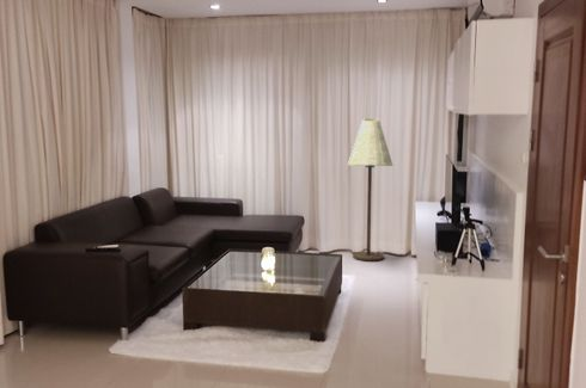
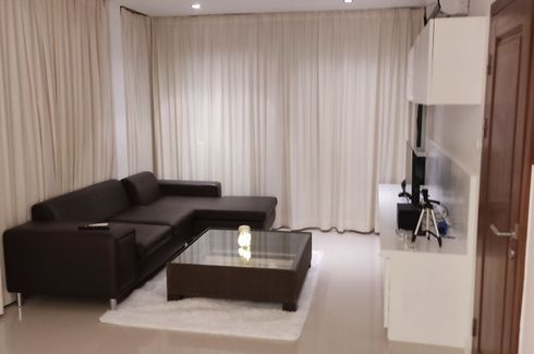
- floor lamp (370, 189)
